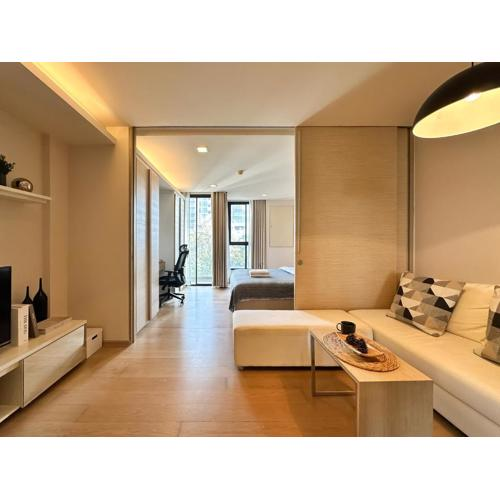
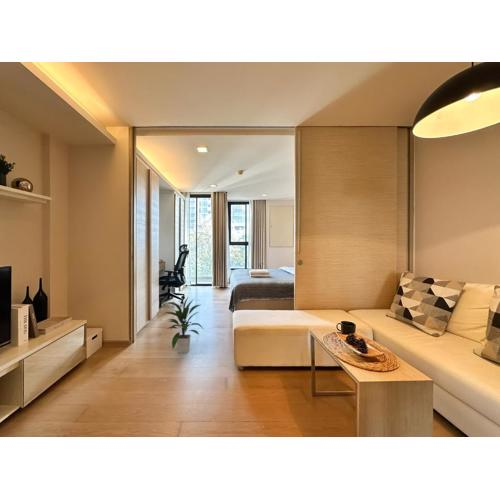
+ indoor plant (182, 324)
